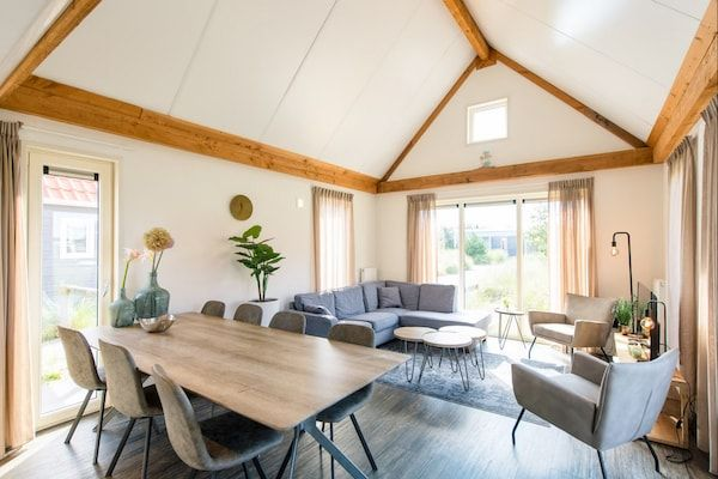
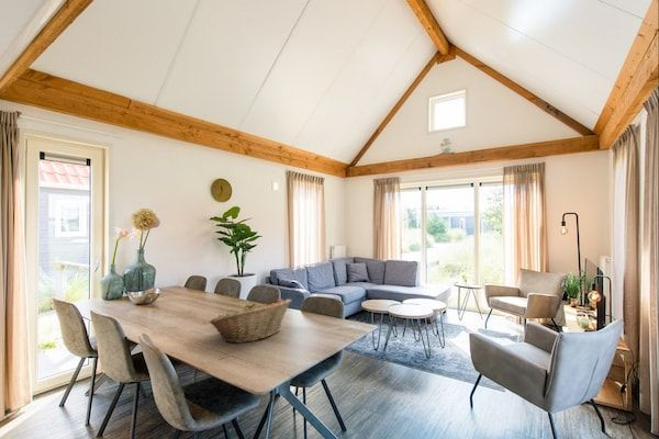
+ fruit basket (253, 316)
